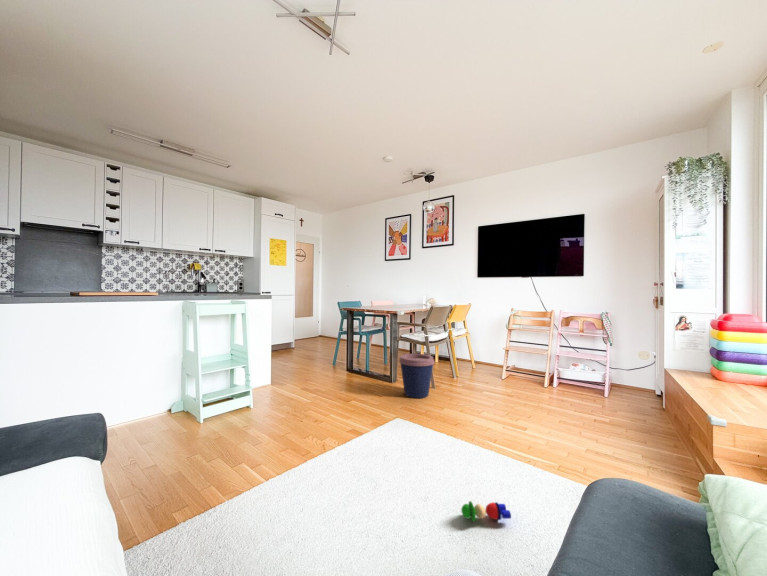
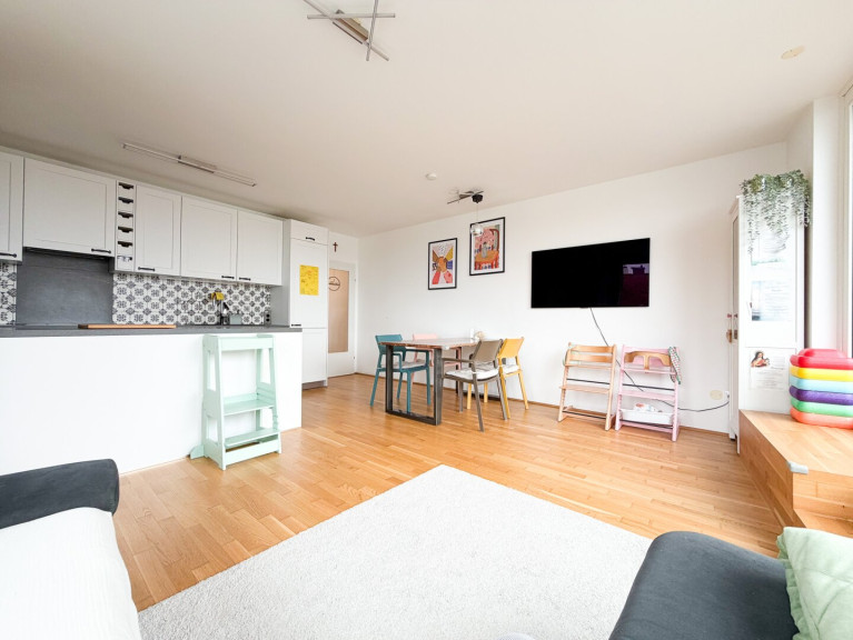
- coffee cup (416, 375)
- stacking toy (484, 510)
